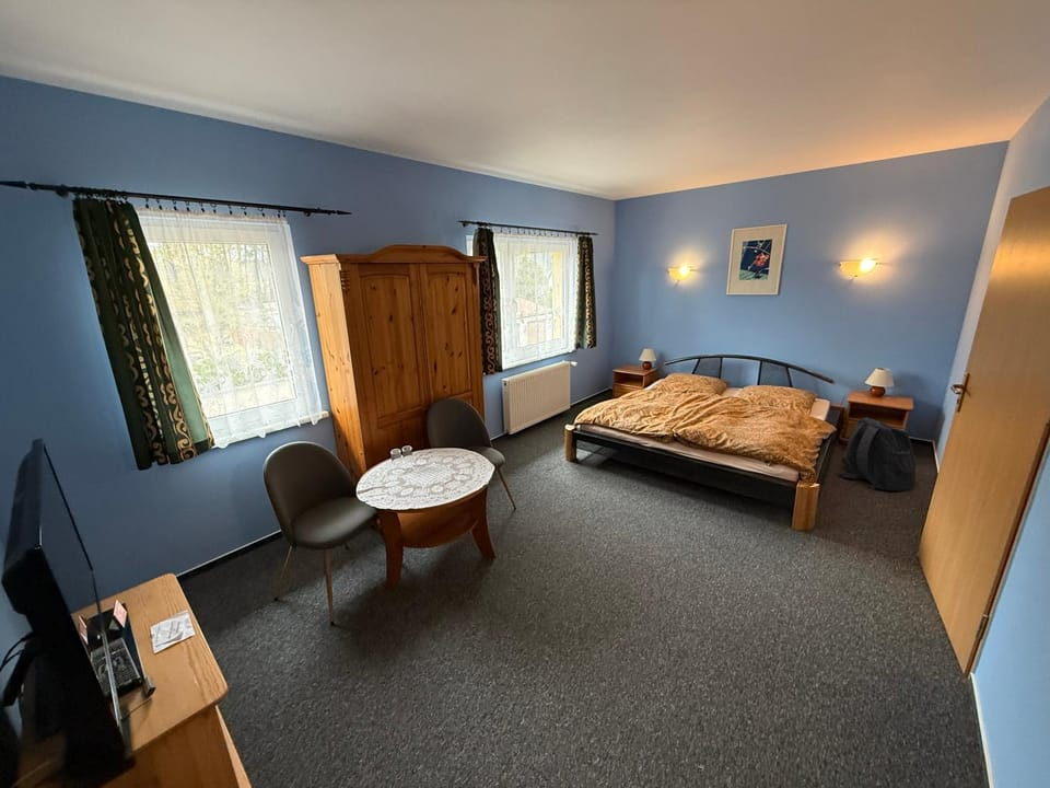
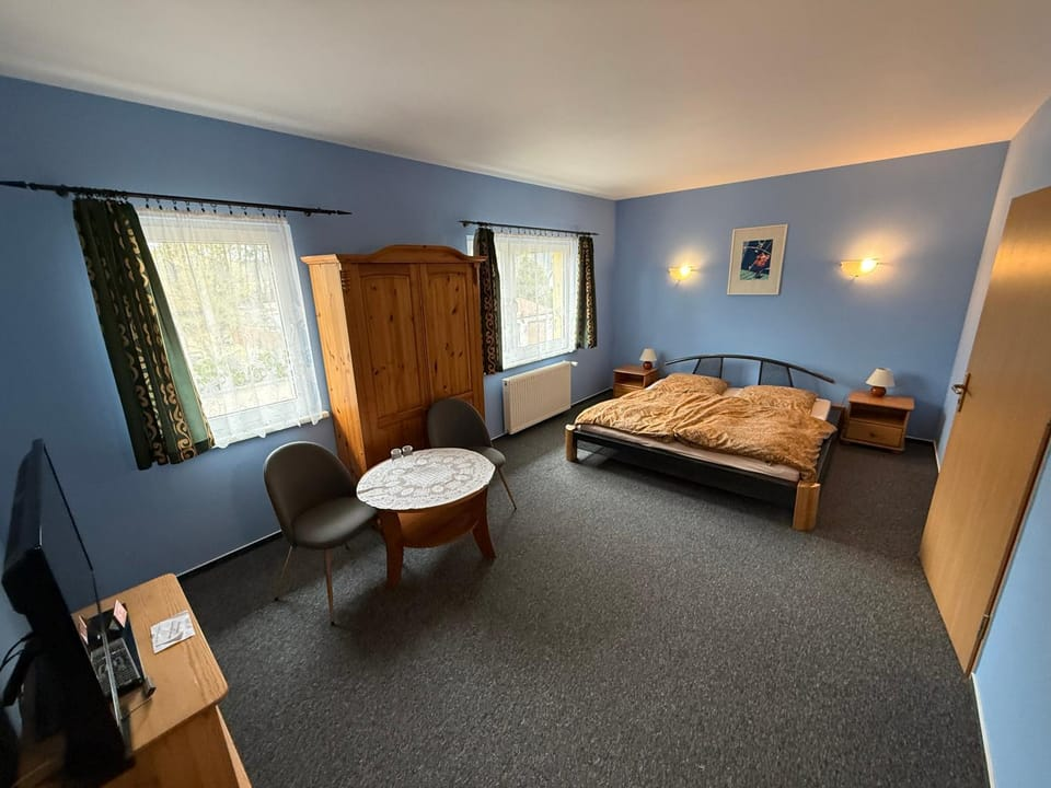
- backpack (878, 450)
